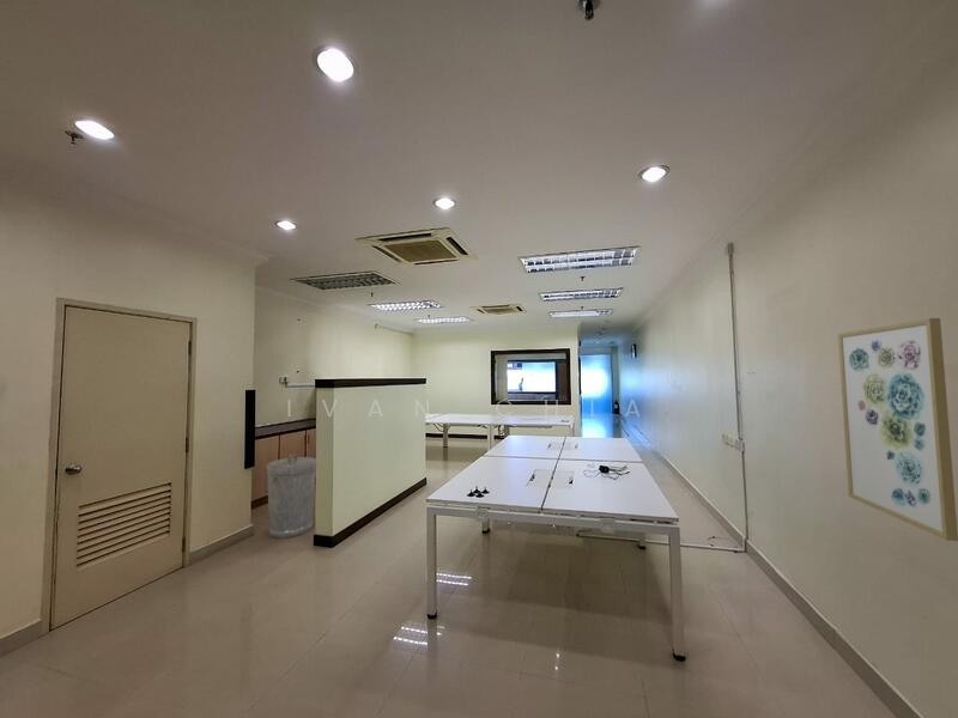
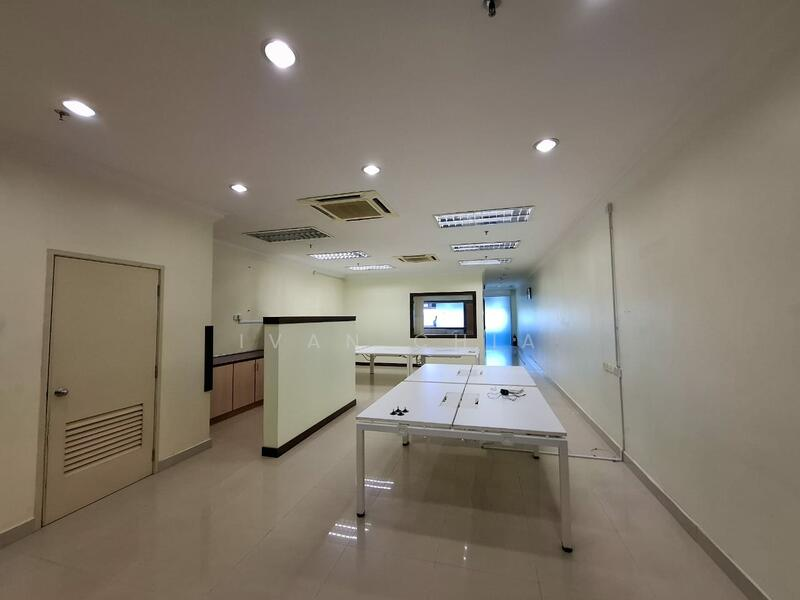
- wall art (887, 419)
- trash can (291, 492)
